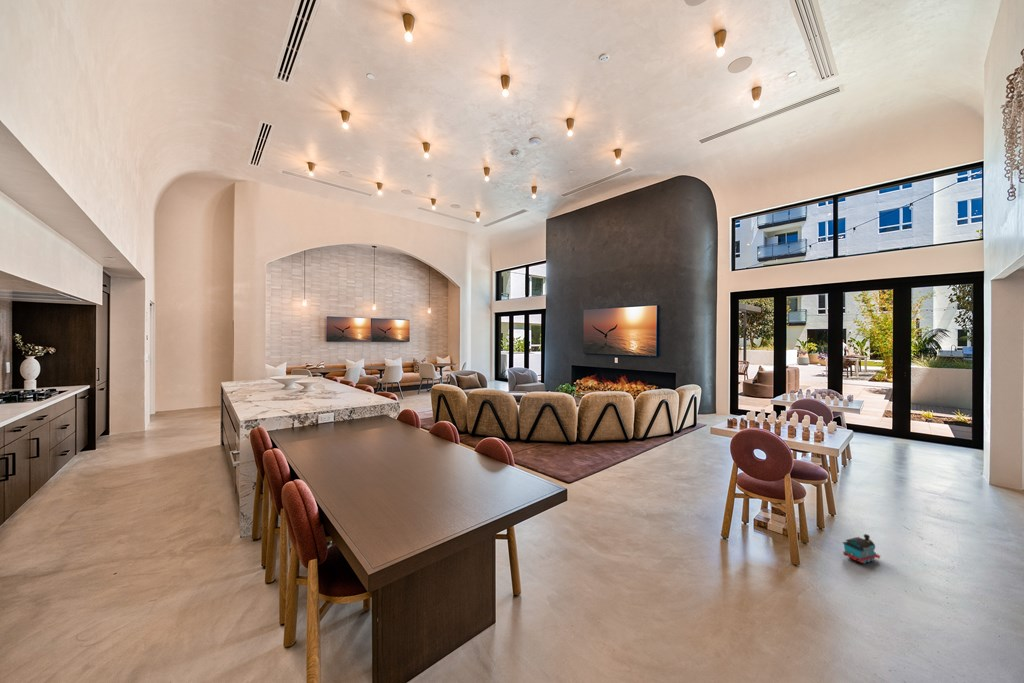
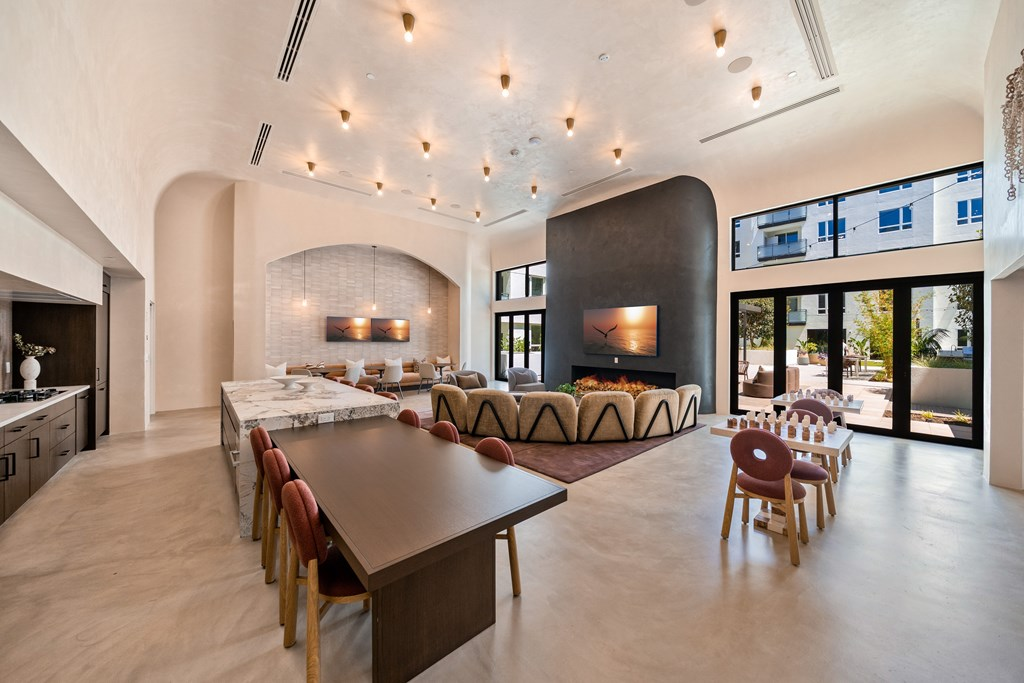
- toy train (861, 547)
